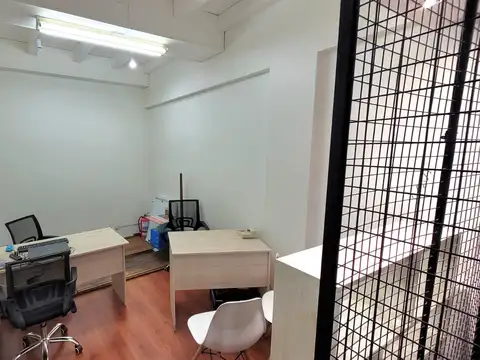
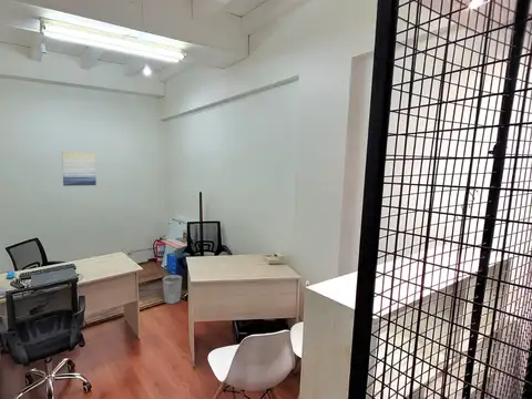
+ wall art (79, 168)
+ wastebasket (172, 289)
